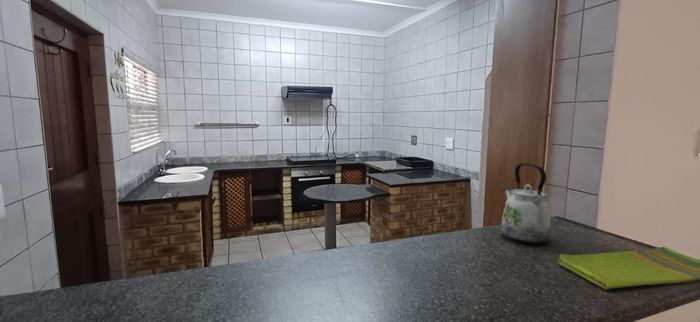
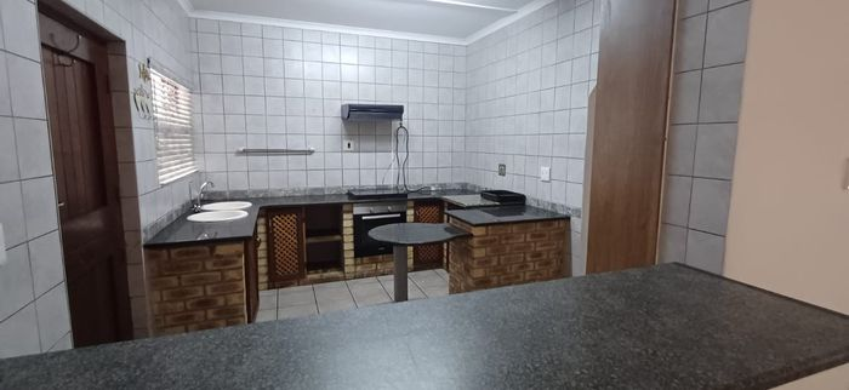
- kettle (522, 199)
- dish towel (638, 265)
